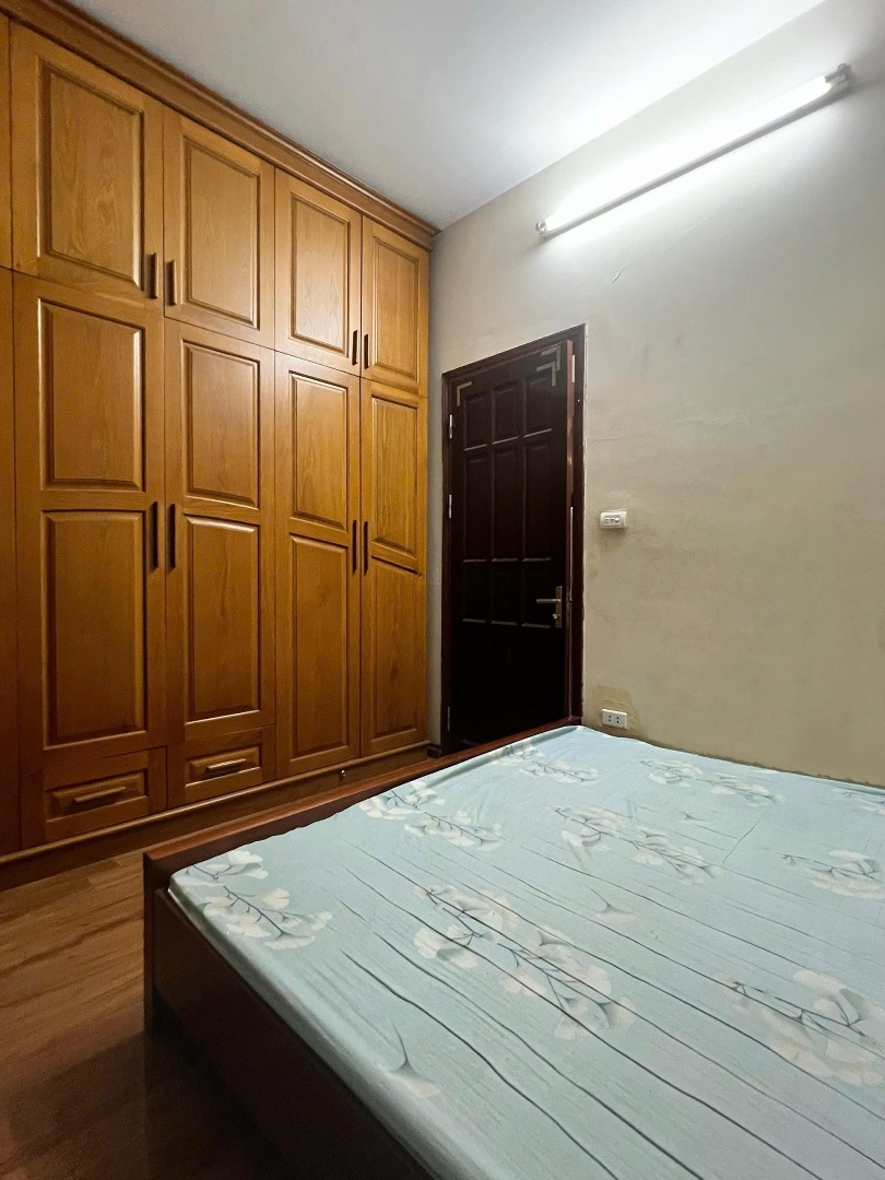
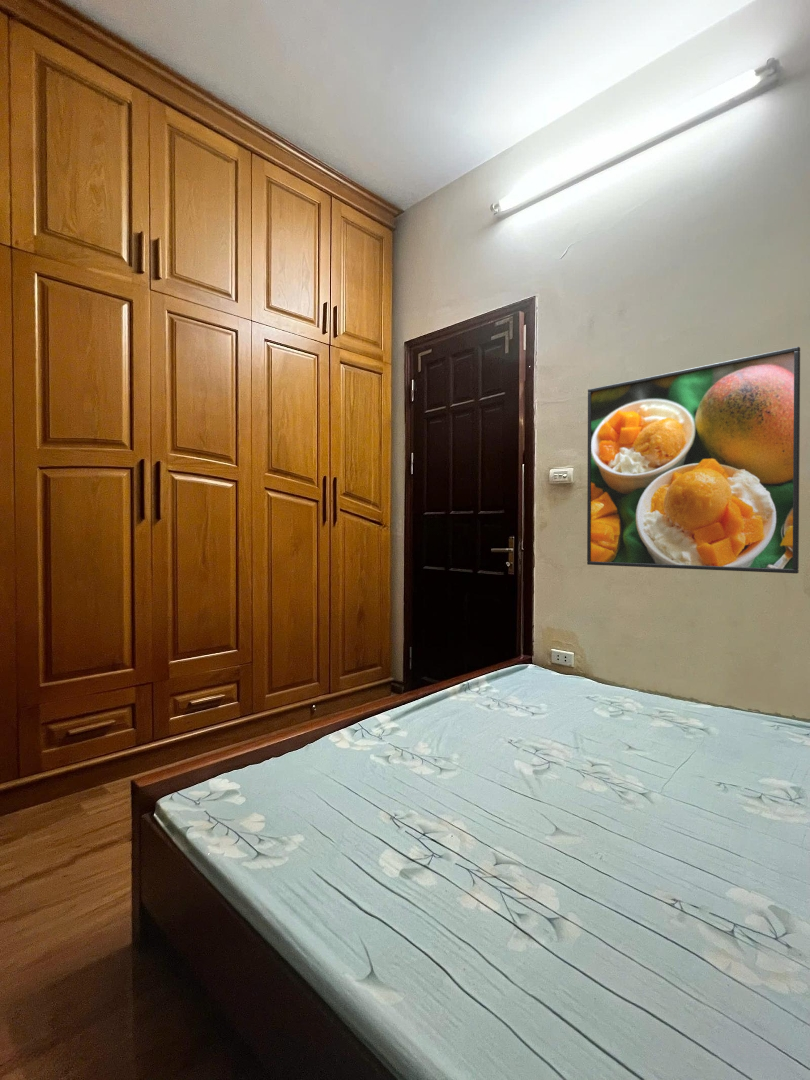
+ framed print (680, 469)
